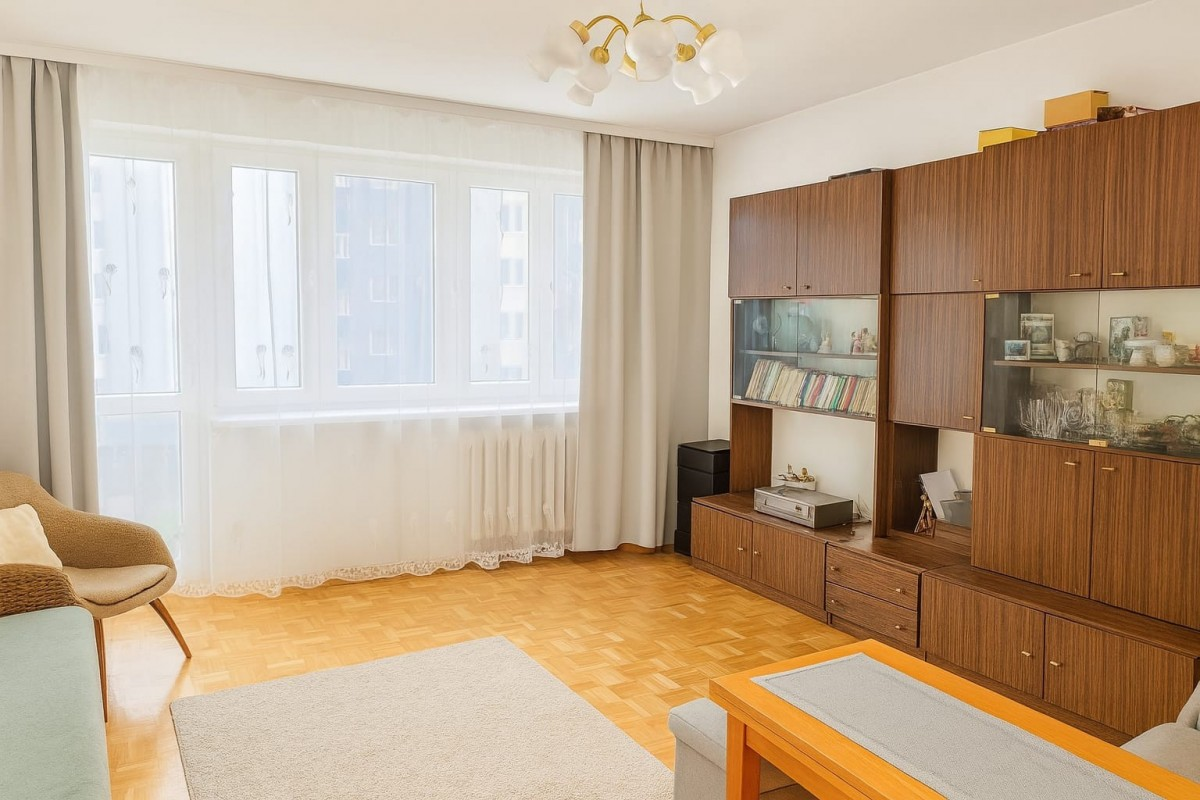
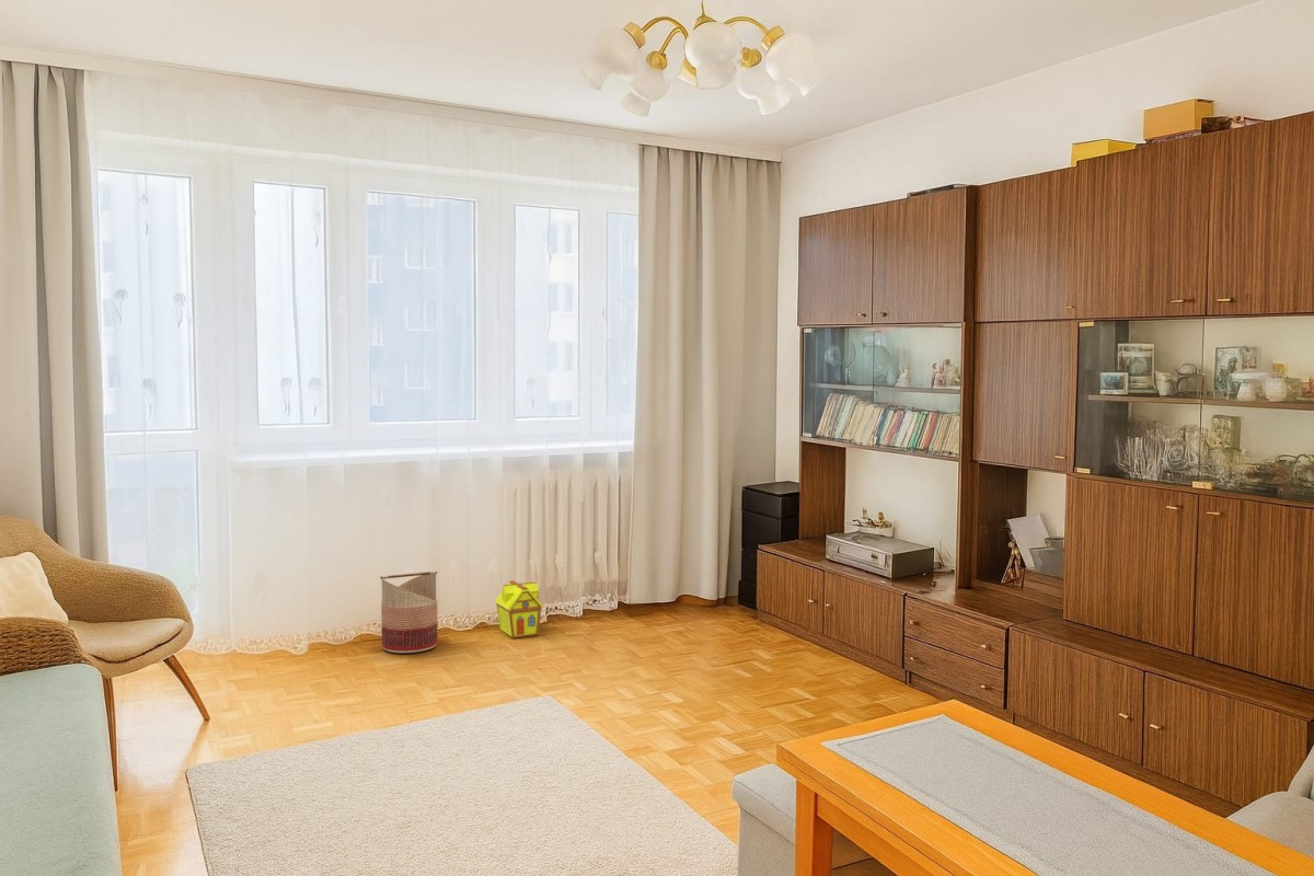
+ toy house (519, 608)
+ basket (410, 609)
